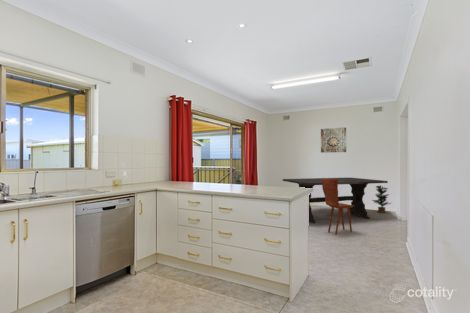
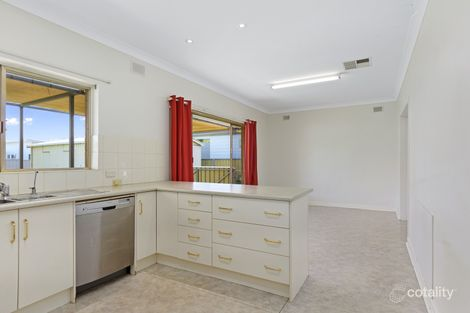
- potted plant (381, 198)
- wall art (333, 140)
- dining table (338, 198)
- dining chair (338, 205)
